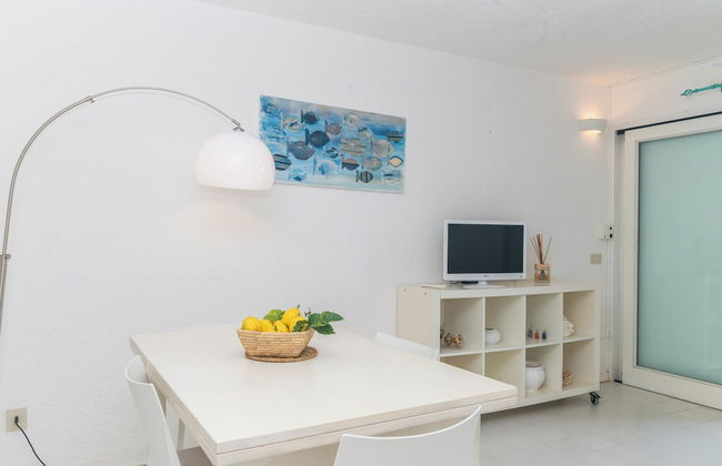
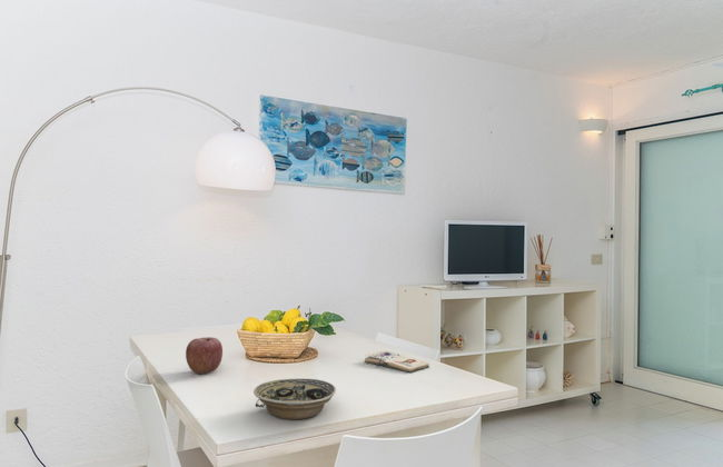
+ paperback book (392, 359)
+ bowl (295, 399)
+ apple (204, 355)
